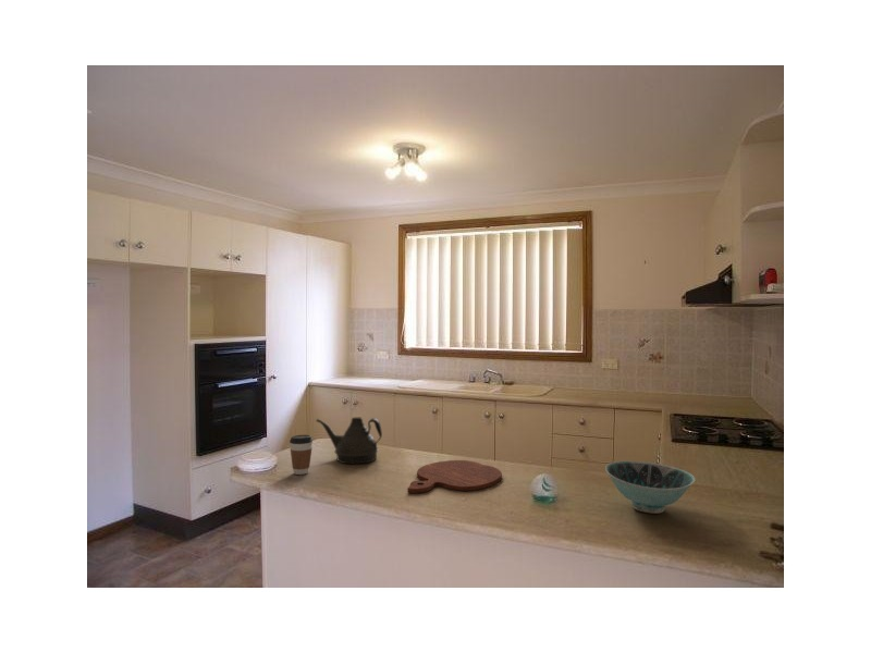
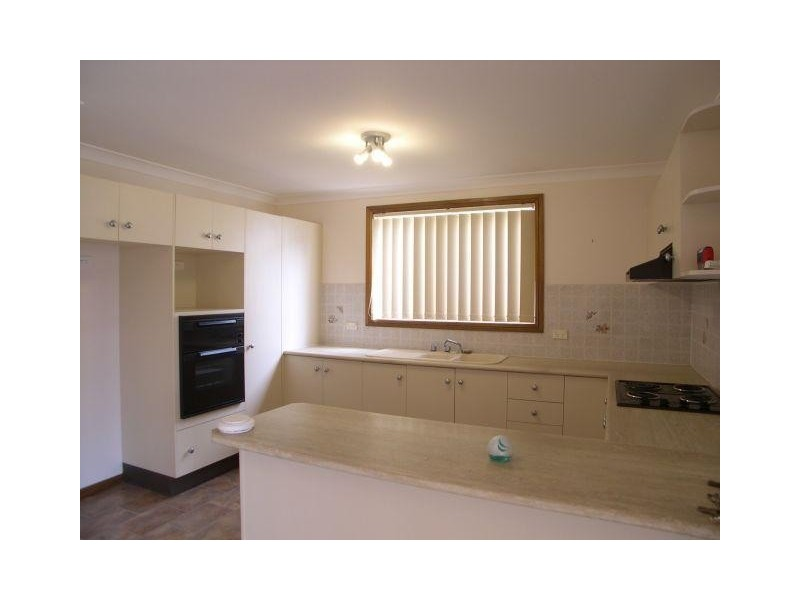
- cutting board (449, 477)
- bowl (648, 490)
- teapot (348, 438)
- coffee cup (300, 454)
